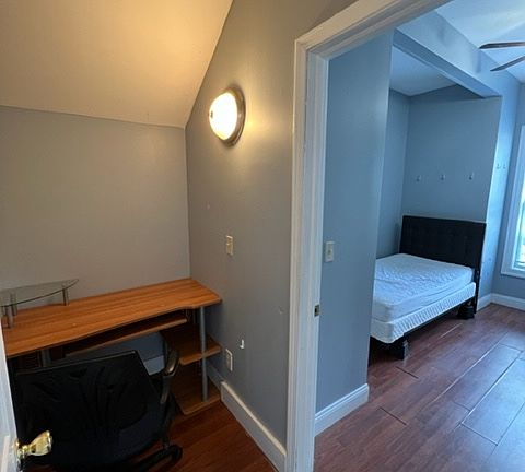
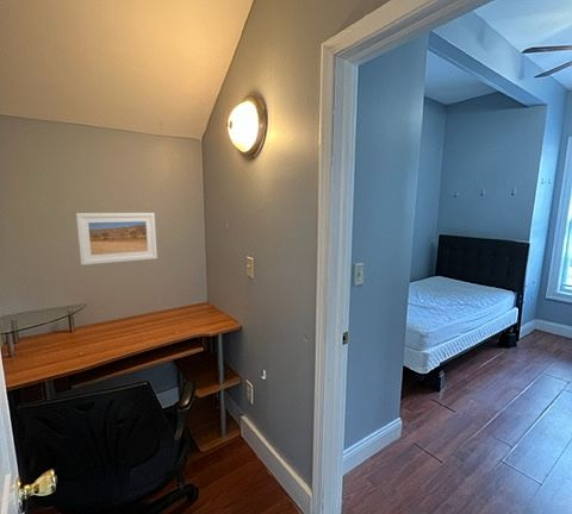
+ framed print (119, 237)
